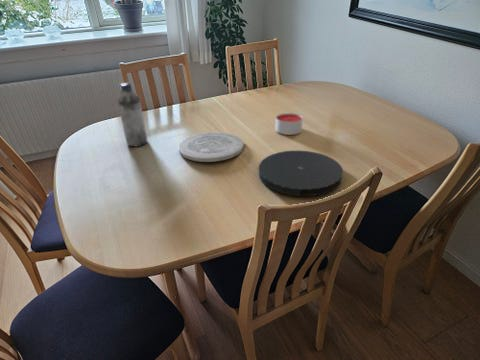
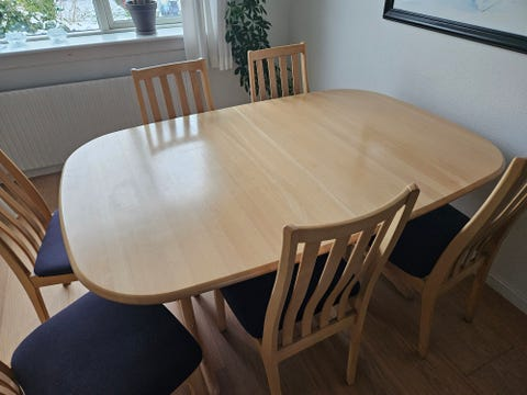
- candle (288, 123)
- plate (299, 171)
- plate (211, 145)
- water bottle (131, 114)
